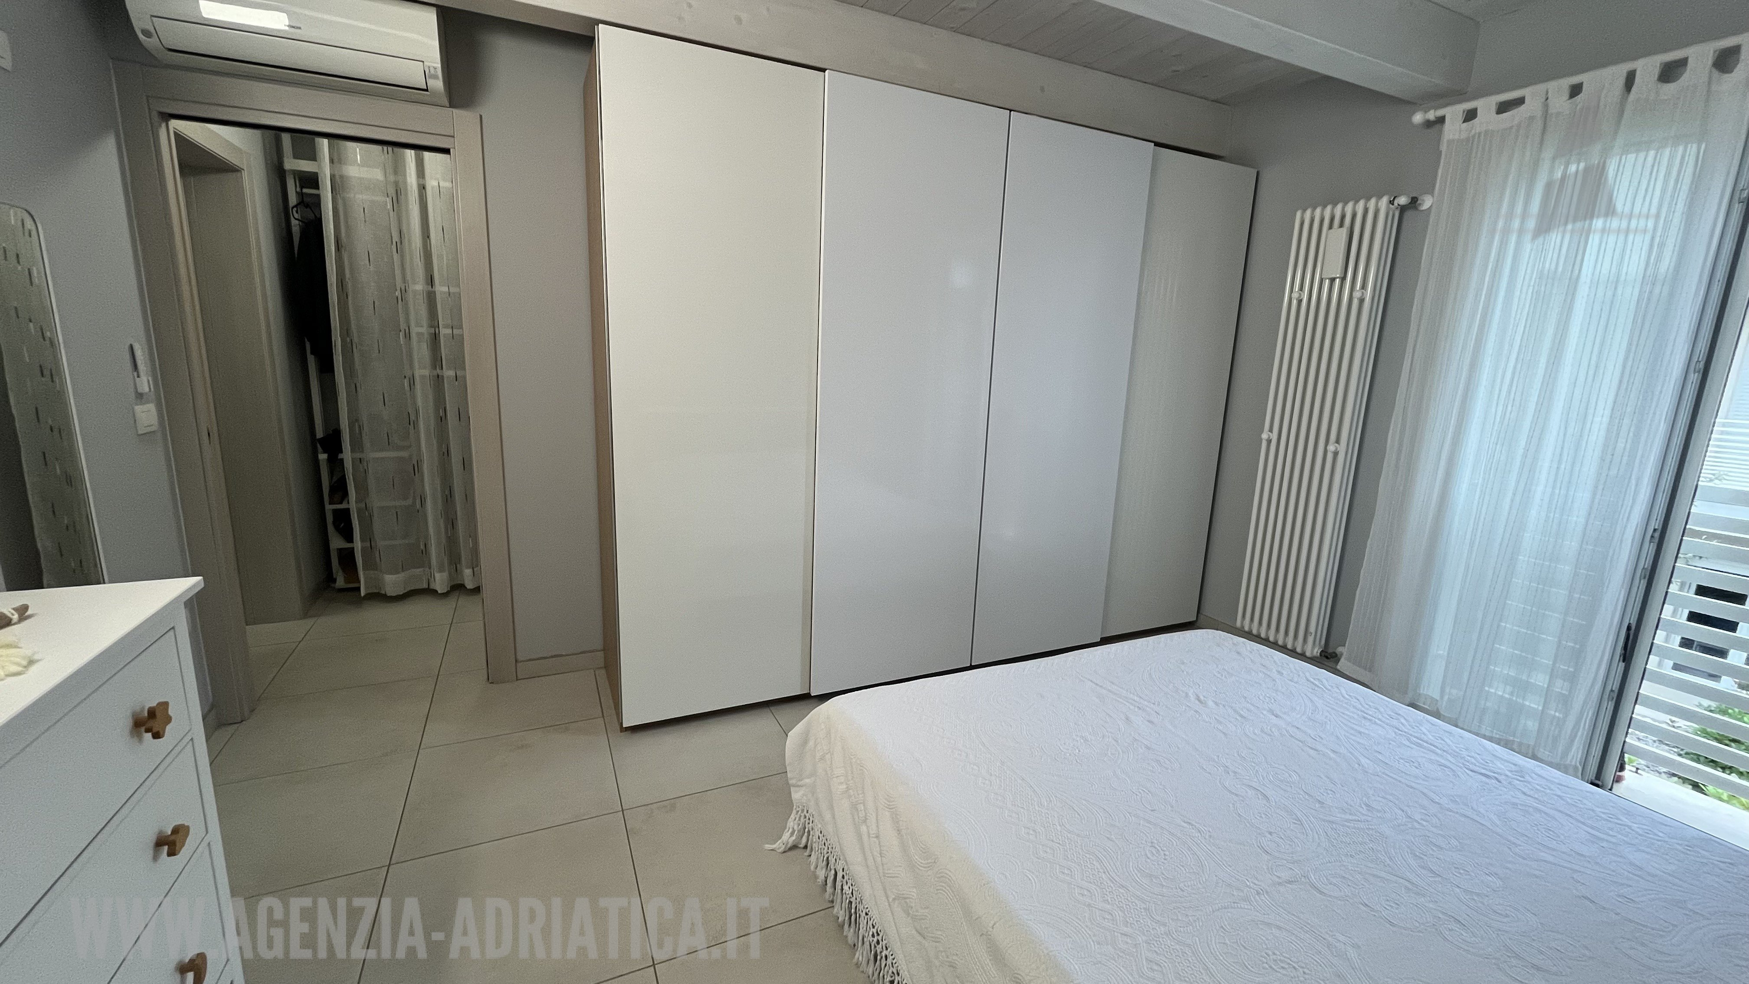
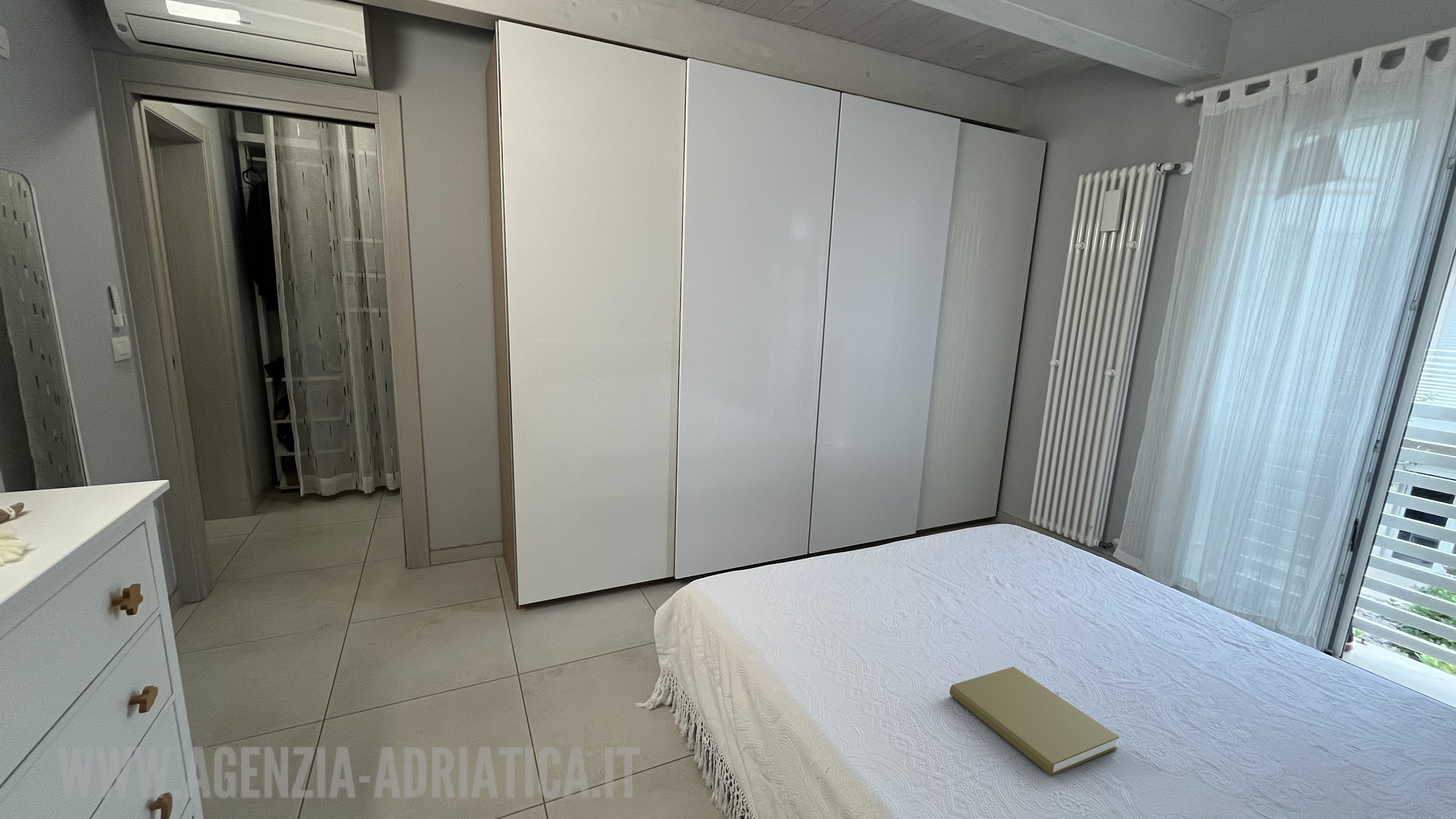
+ book (1029, 715)
